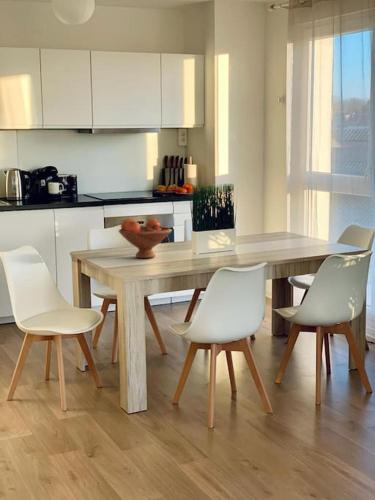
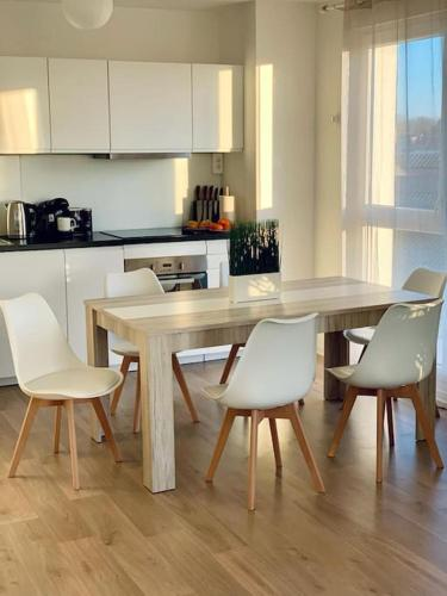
- fruit bowl (145, 238)
